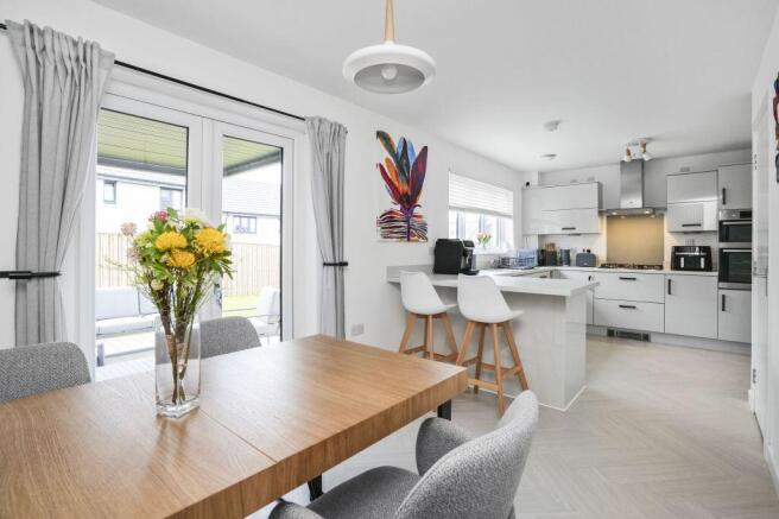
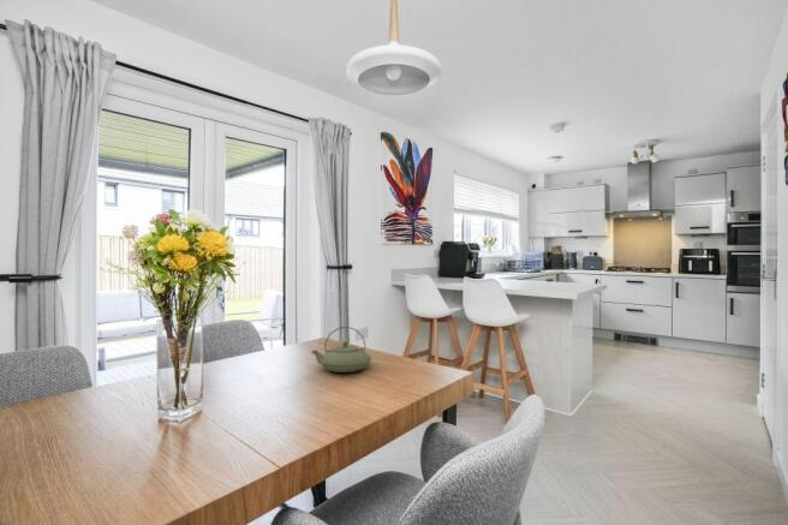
+ teapot (341, 347)
